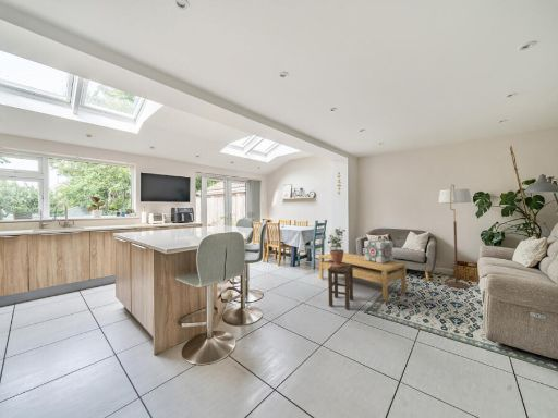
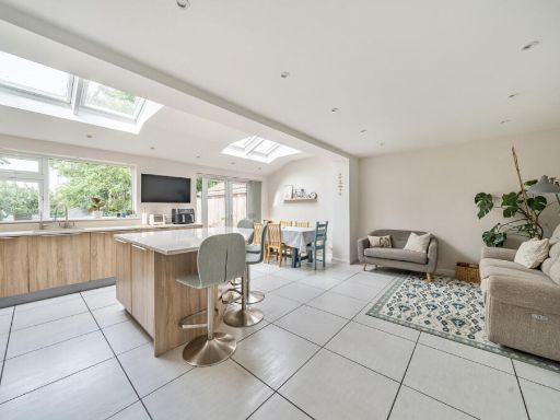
- floor lamp (454, 234)
- potted plant (339, 246)
- coffee table (359, 271)
- stool (341, 284)
- decorative cube (378, 250)
